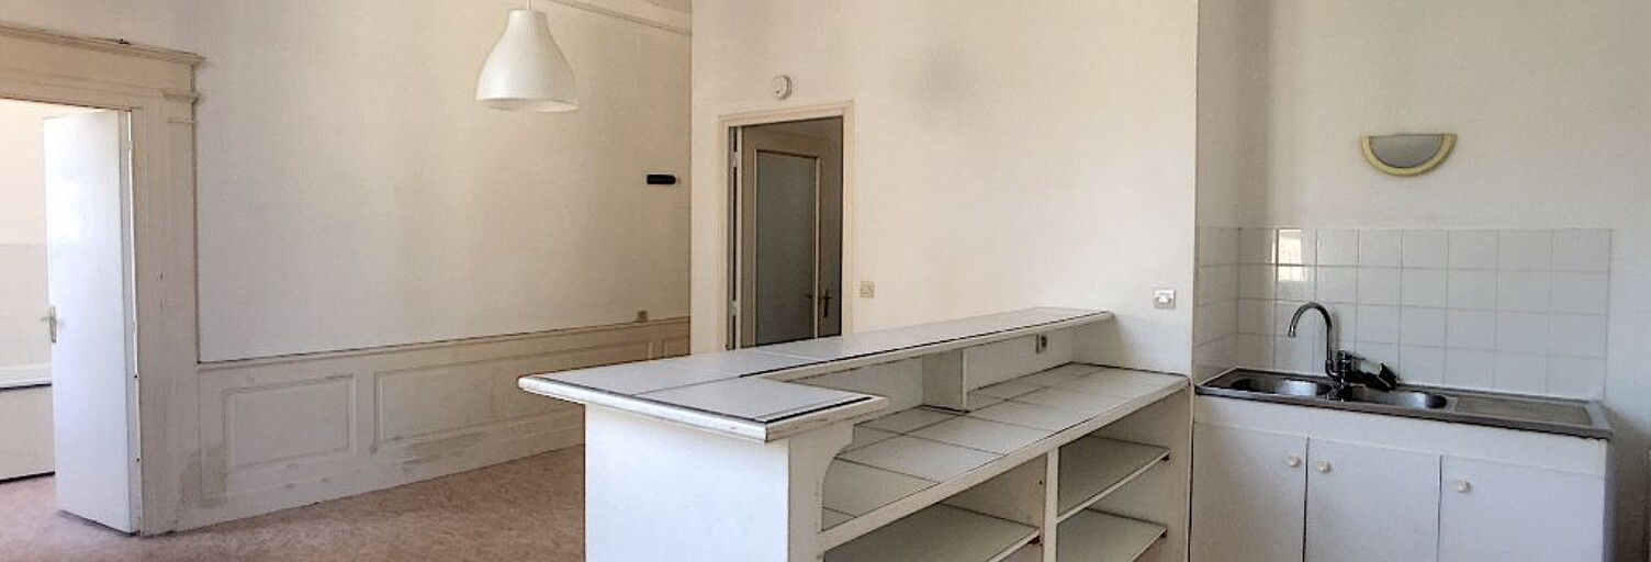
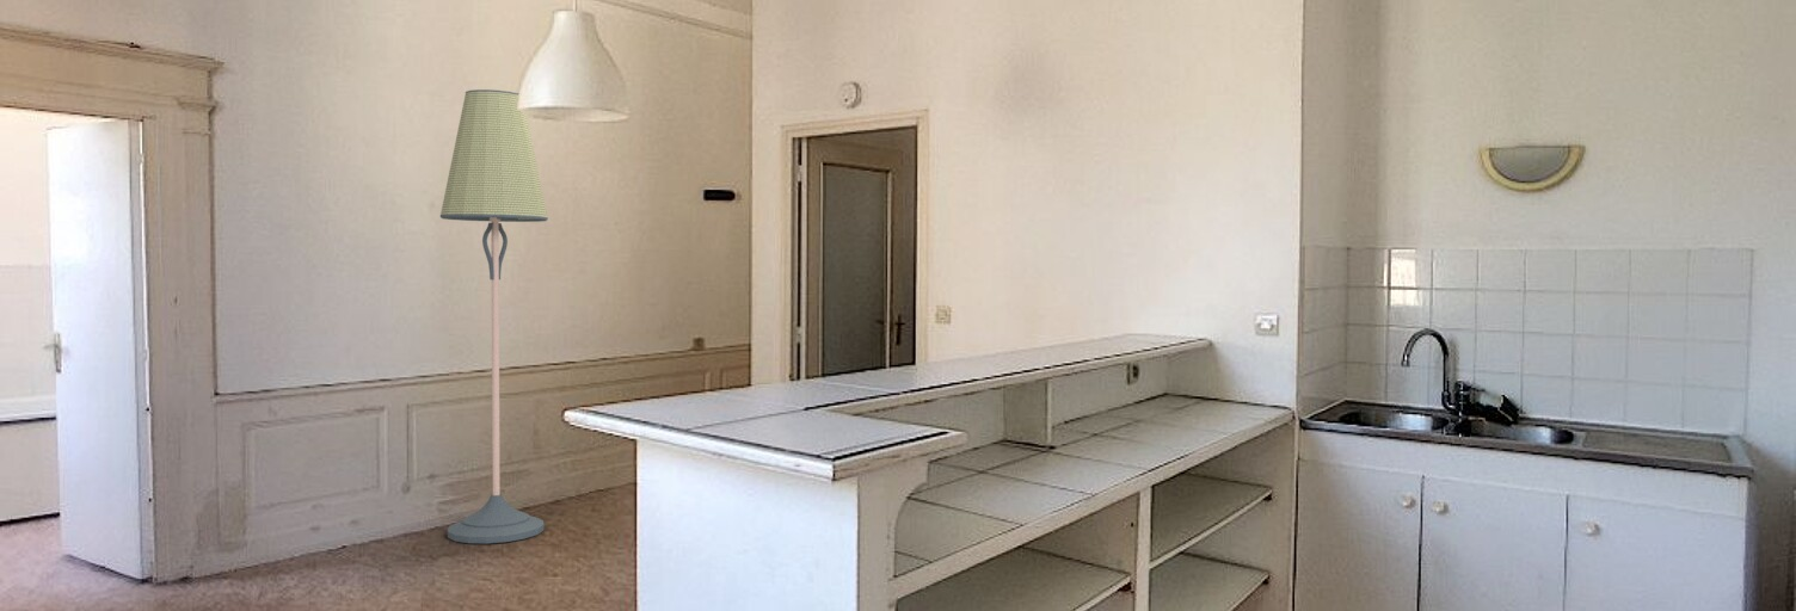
+ floor lamp (494, 314)
